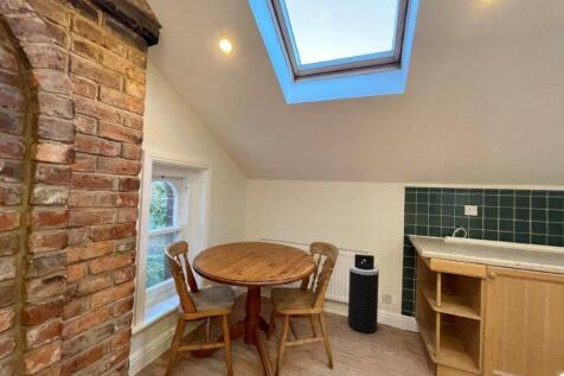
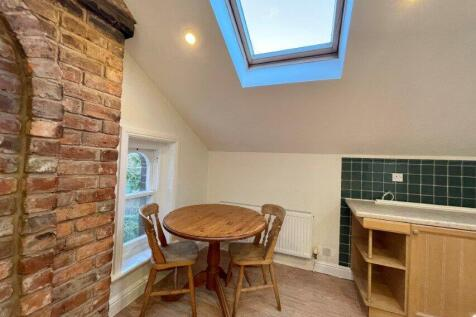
- trash can (363, 291)
